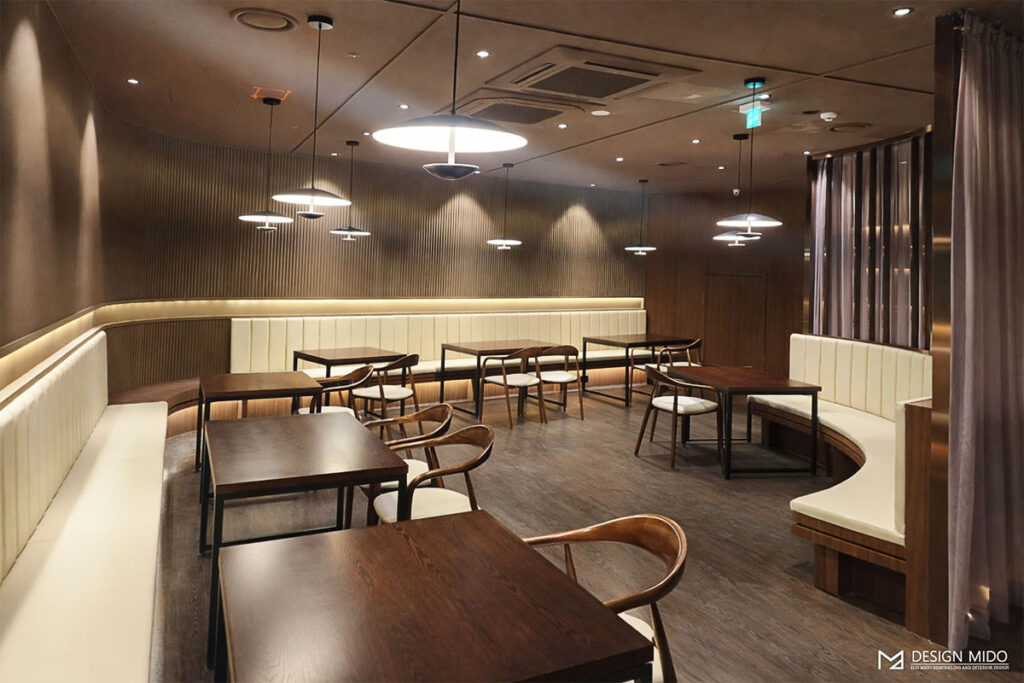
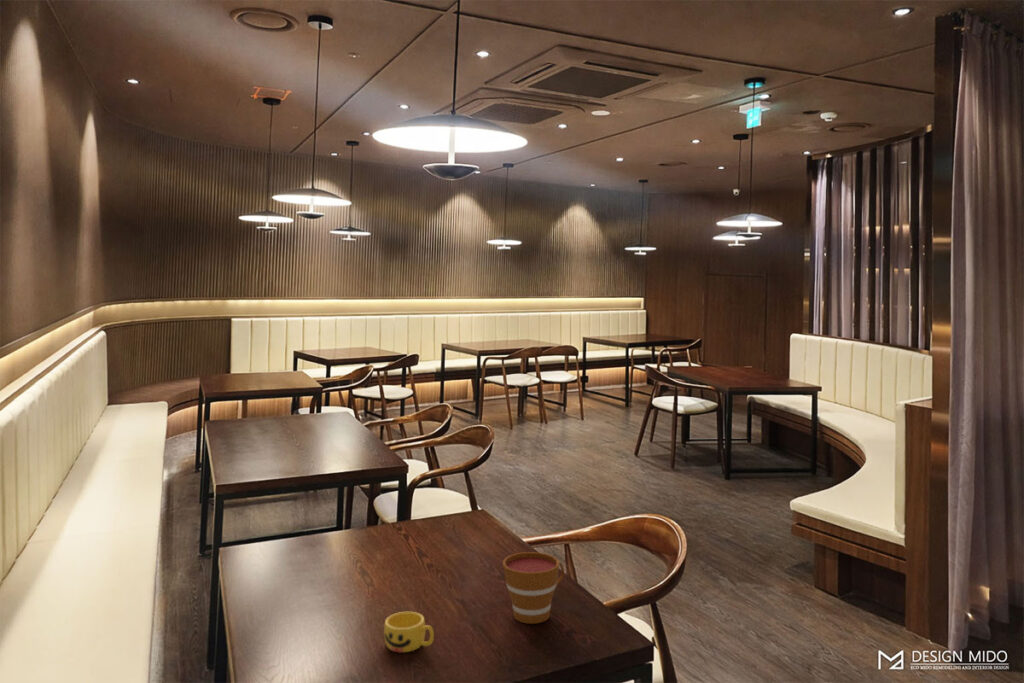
+ cup (535, 587)
+ cup (410, 633)
